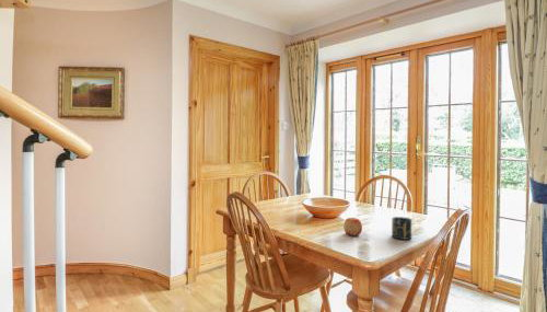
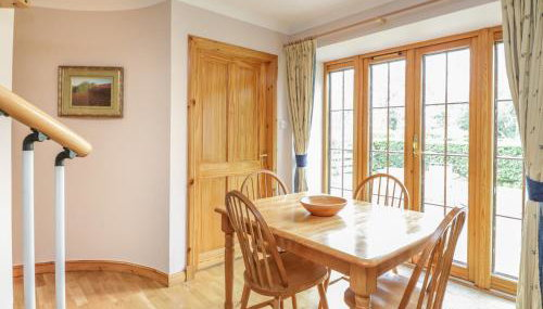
- cup (403, 227)
- apple (352, 226)
